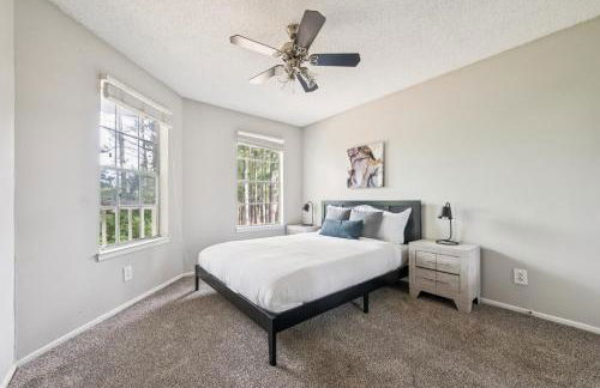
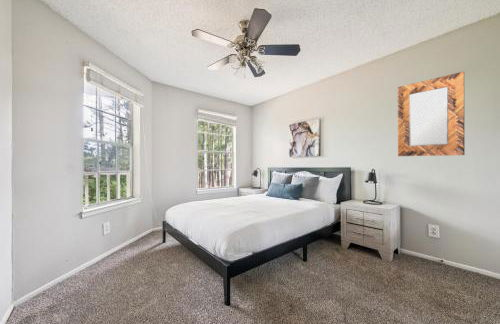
+ home mirror (428, 118)
